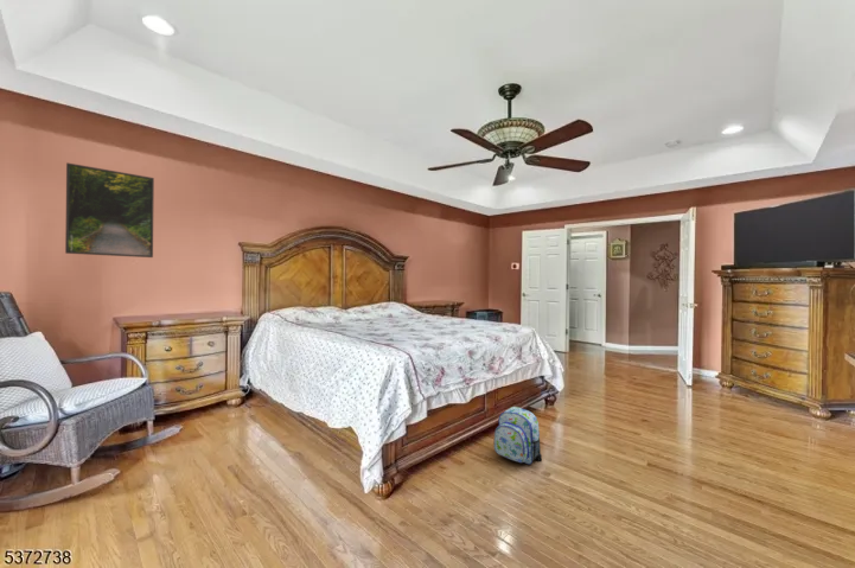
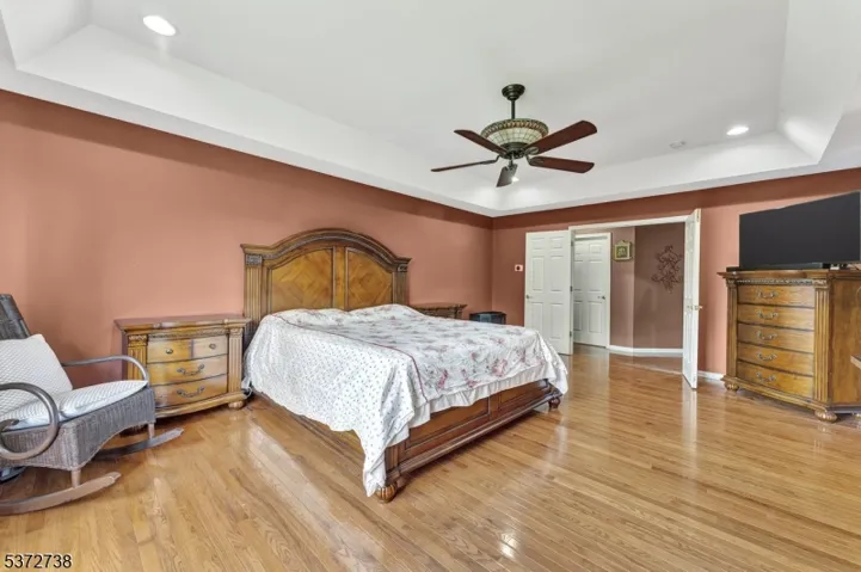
- backpack (516, 434)
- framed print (111, 212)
